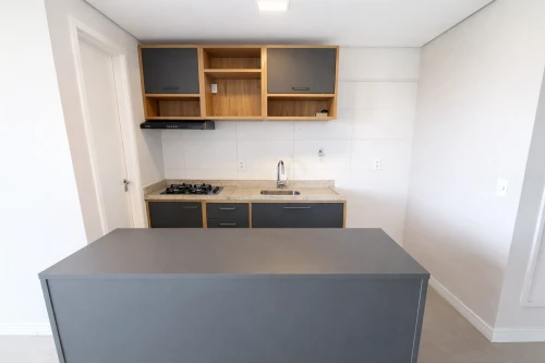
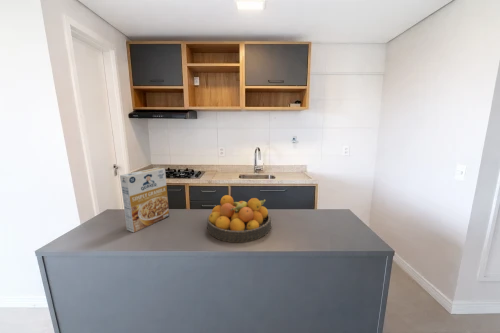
+ cereal box (146, 197)
+ fruit bowl (239, 212)
